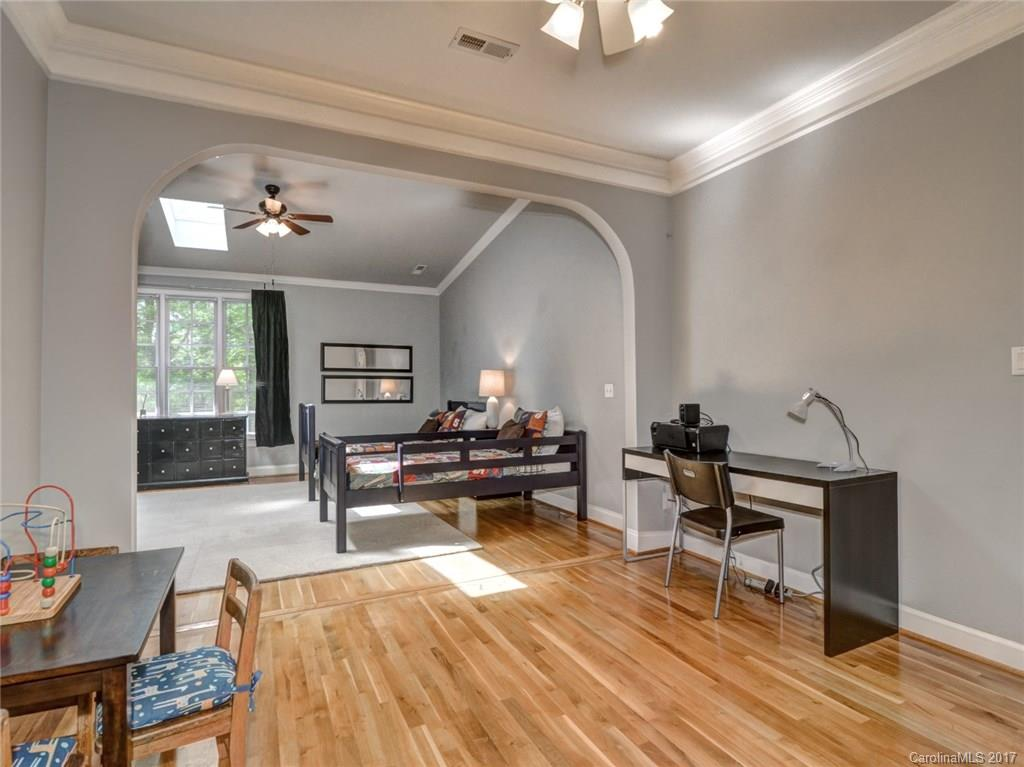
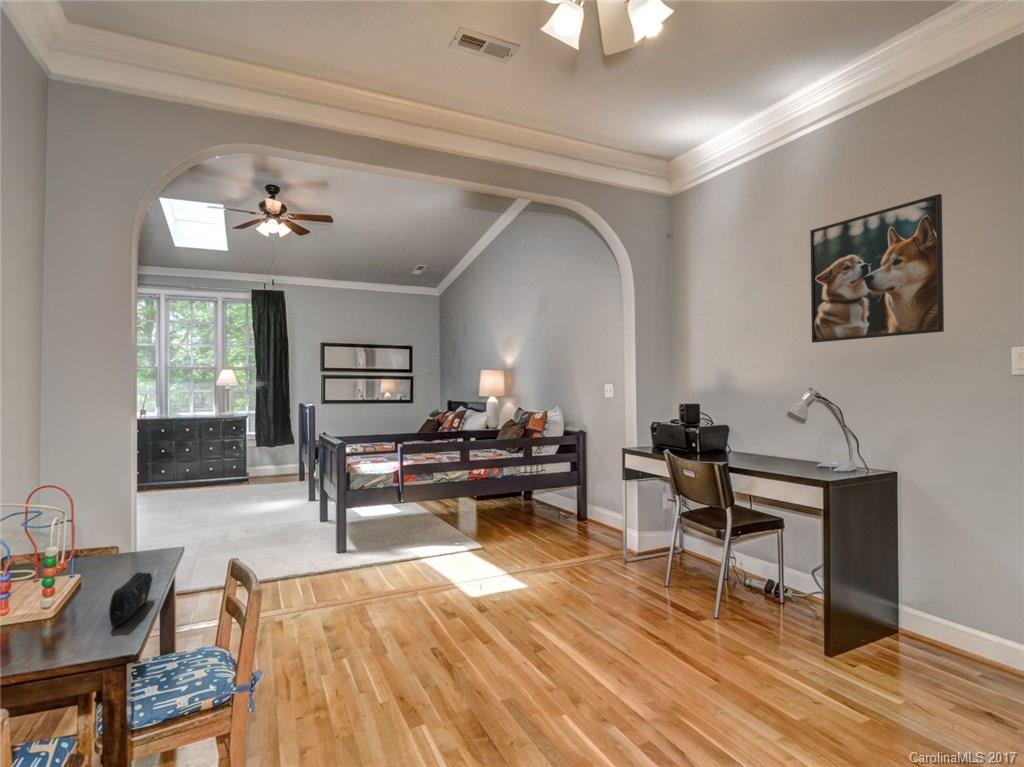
+ pencil case (131, 596)
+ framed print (870, 275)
